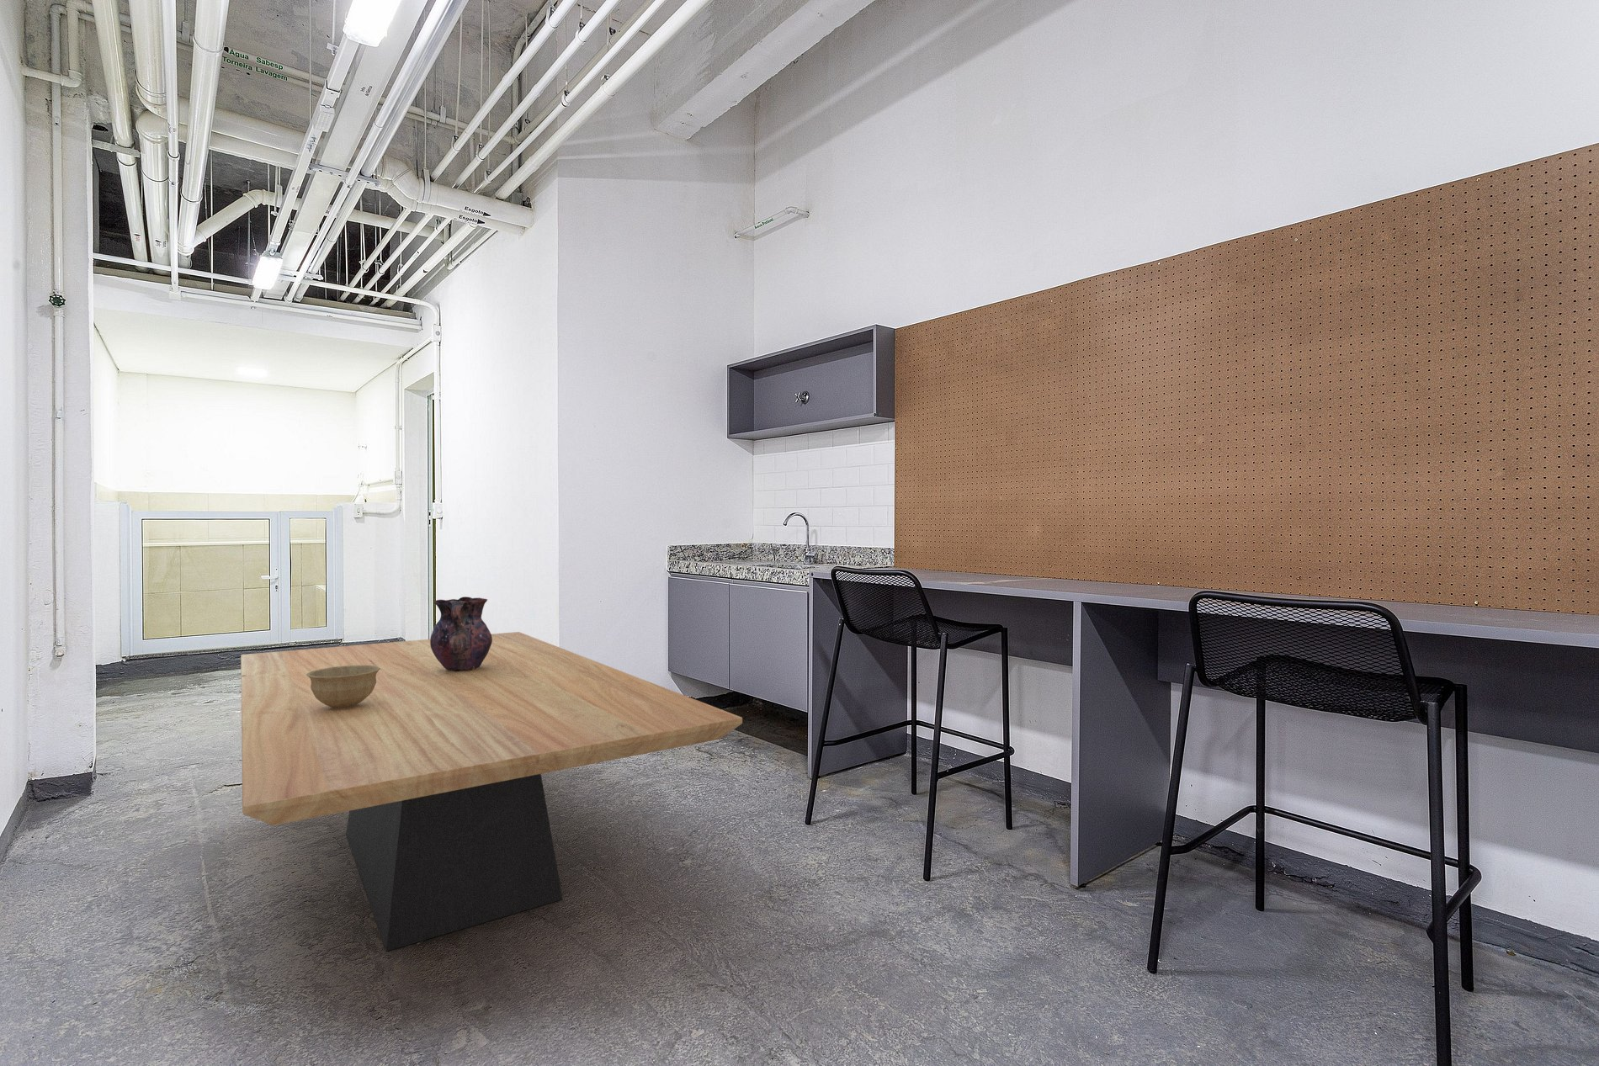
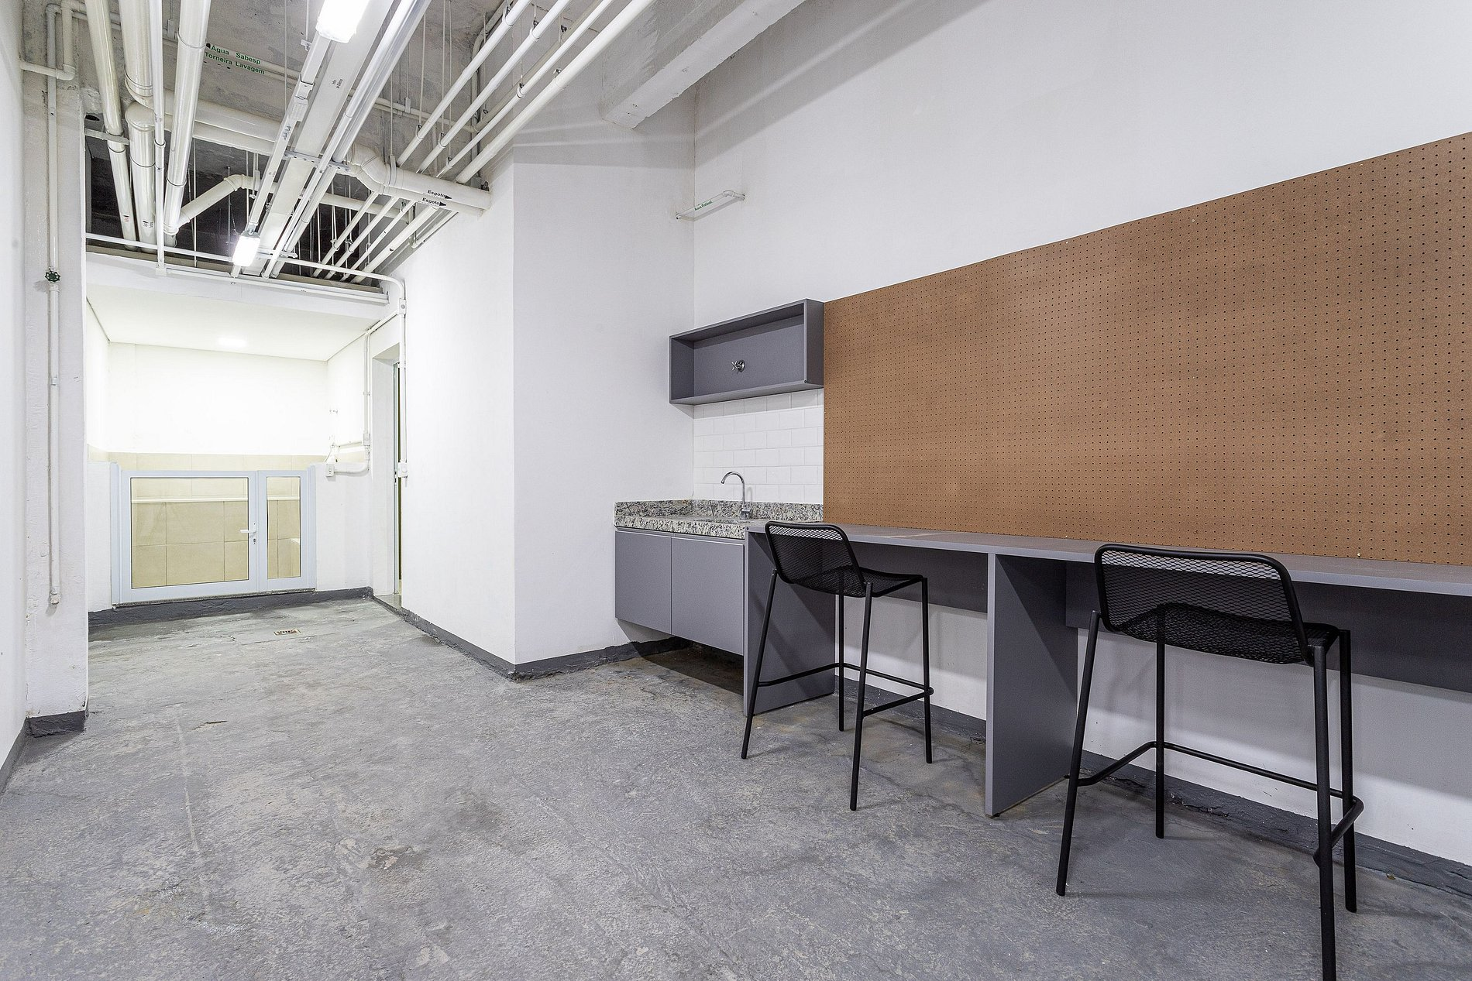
- dining table (443, 771)
- bowl (344, 688)
- vase (460, 633)
